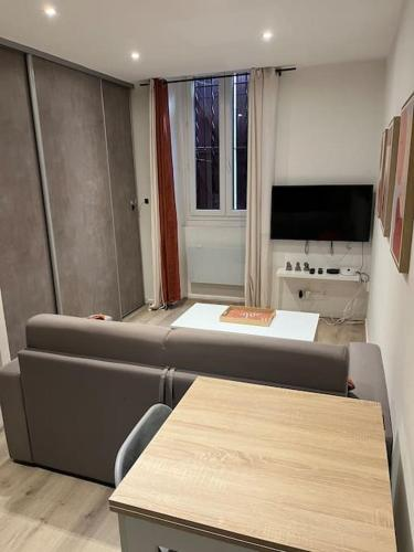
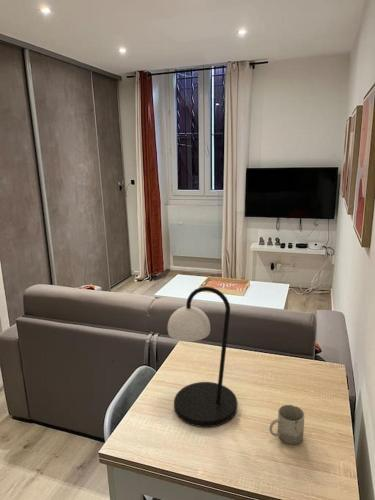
+ table lamp (200, 339)
+ cup (285, 425)
